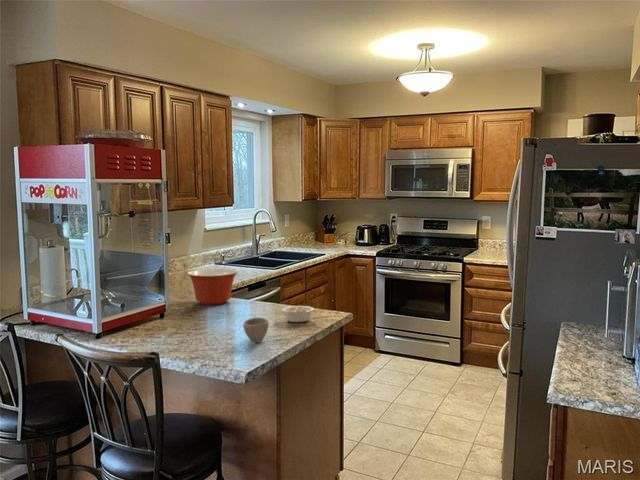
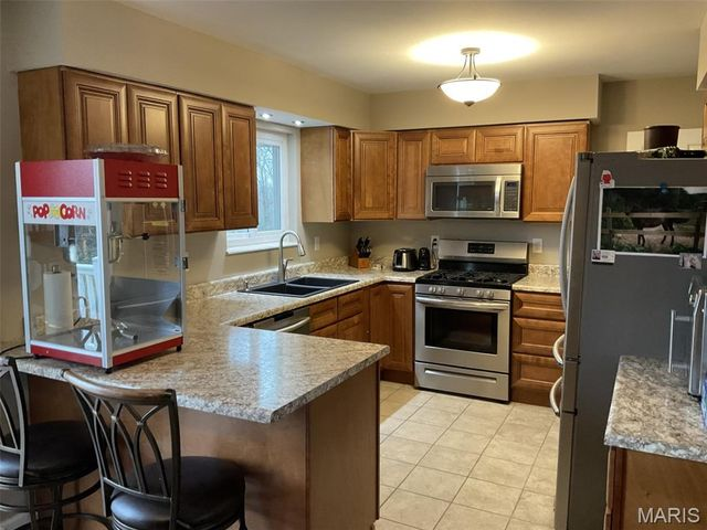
- mixing bowl (213, 287)
- legume (299, 313)
- cup (256, 329)
